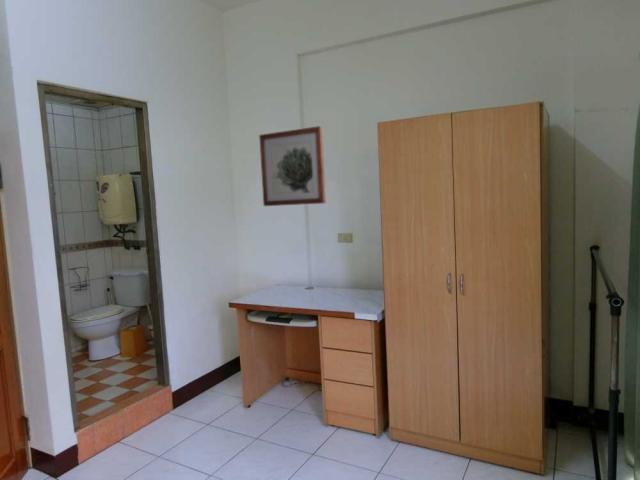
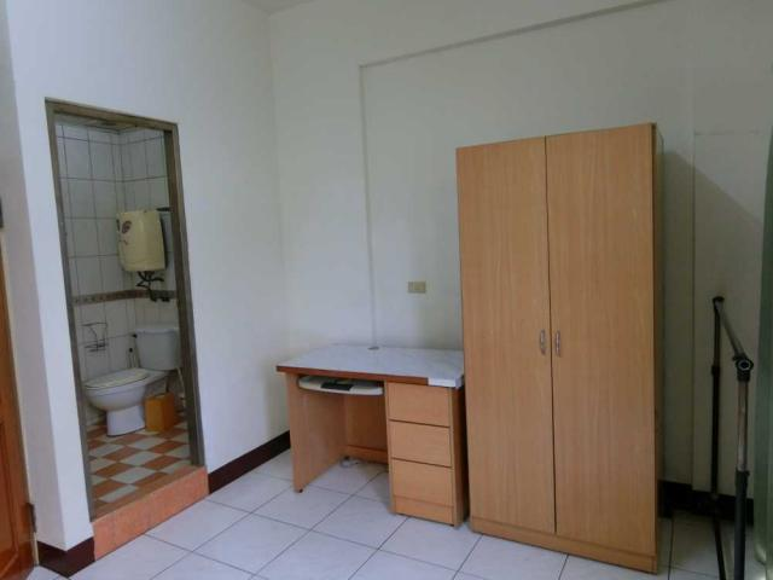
- wall art (291, 168)
